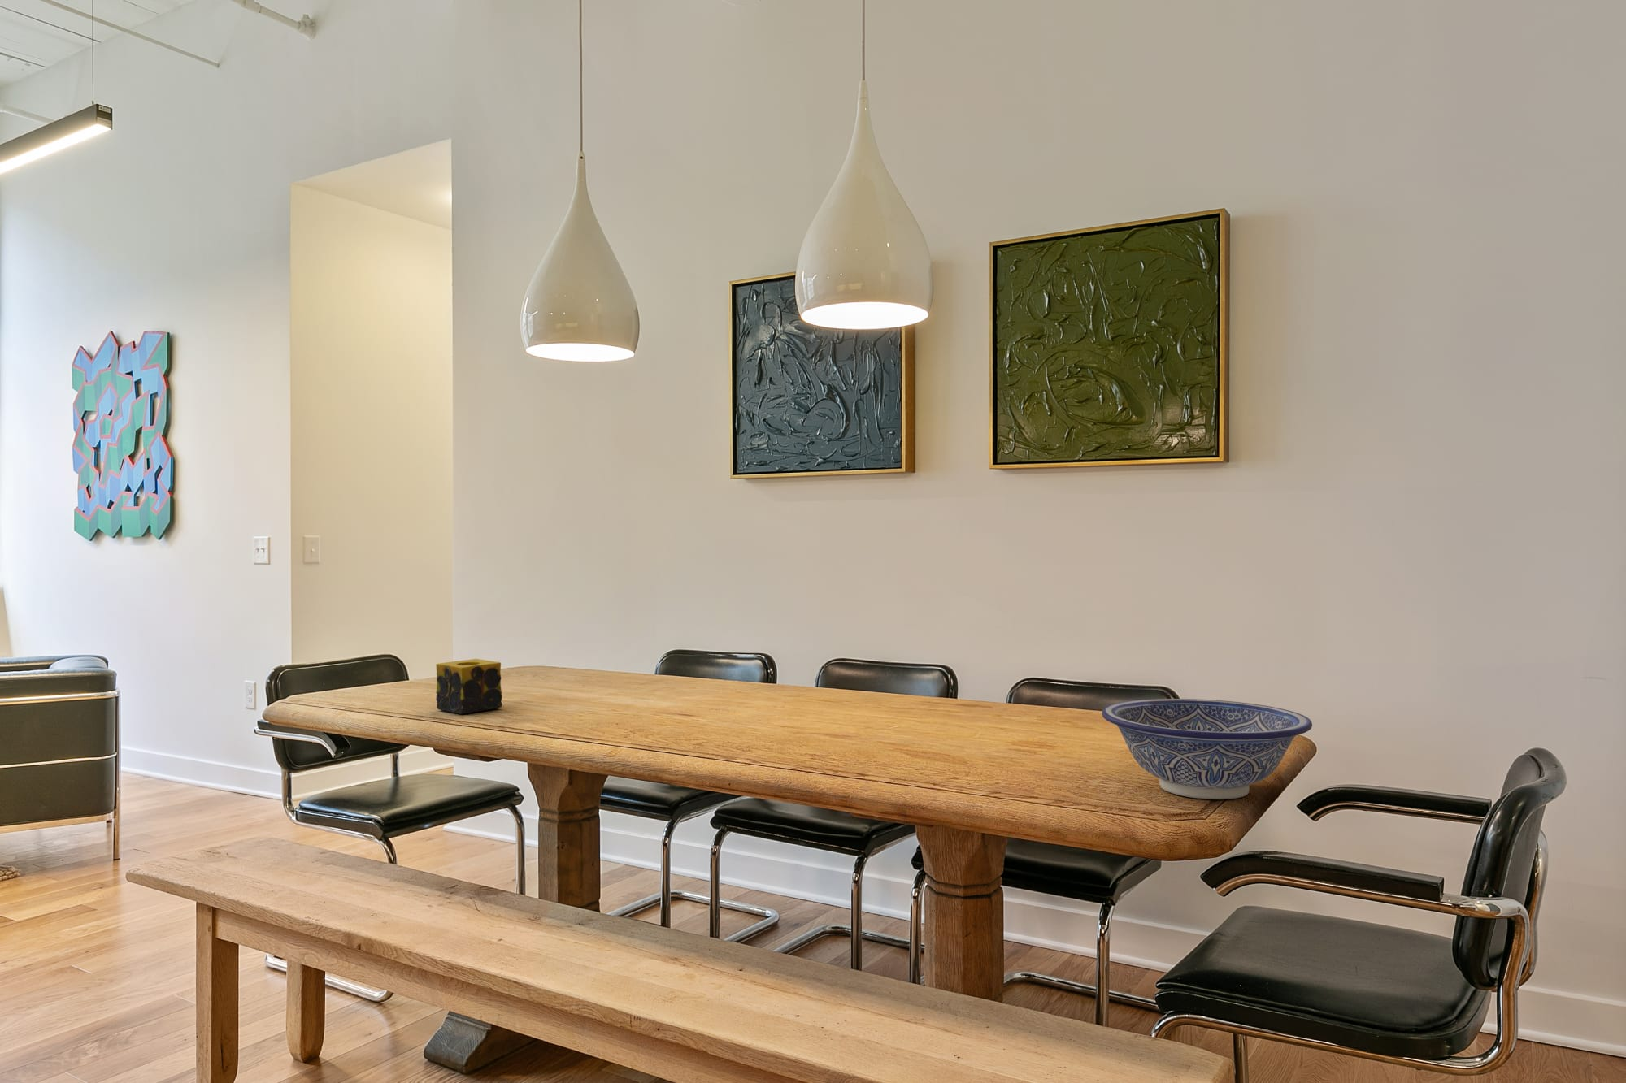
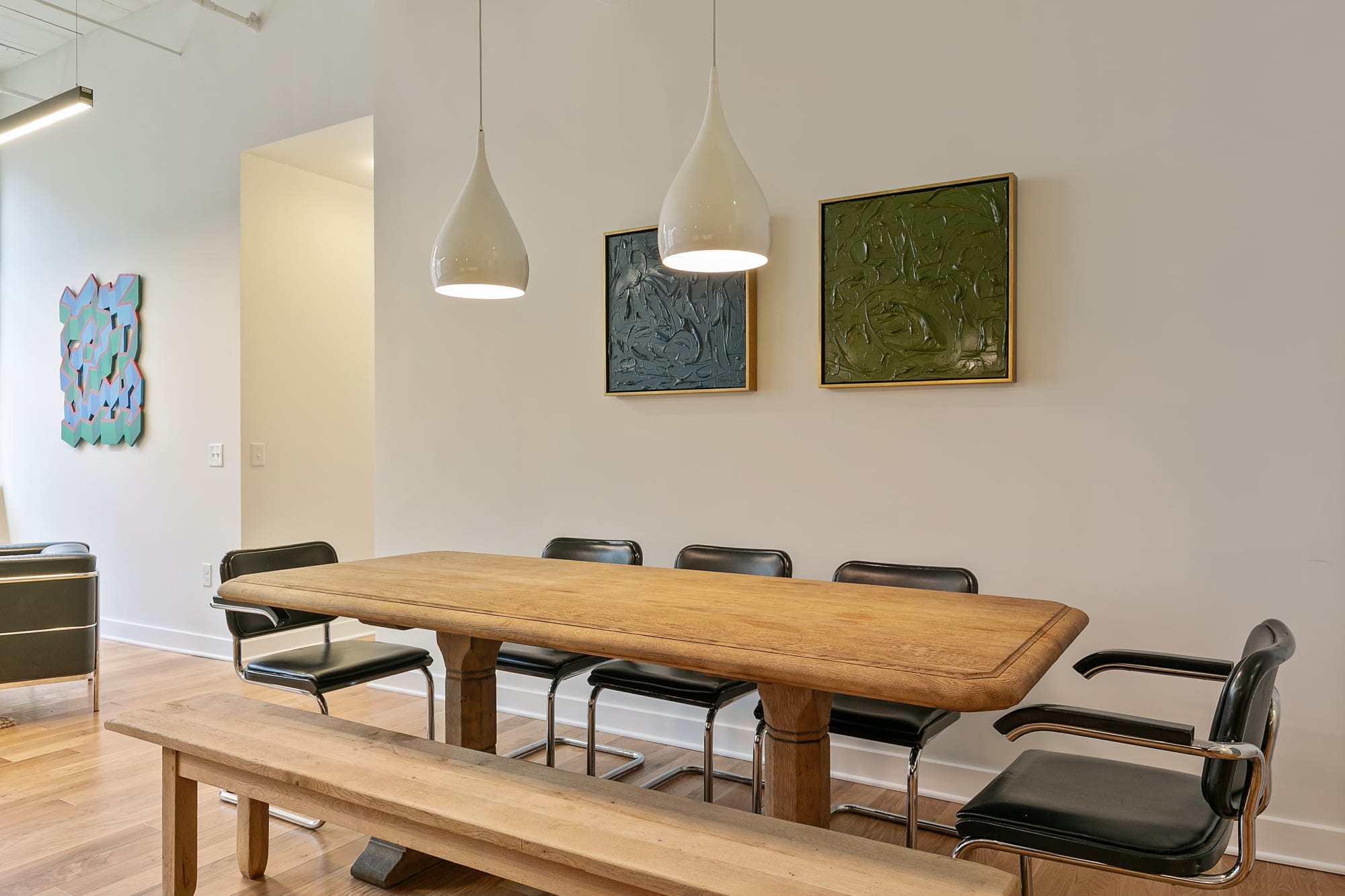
- candle (469, 685)
- decorative bowl (1203, 752)
